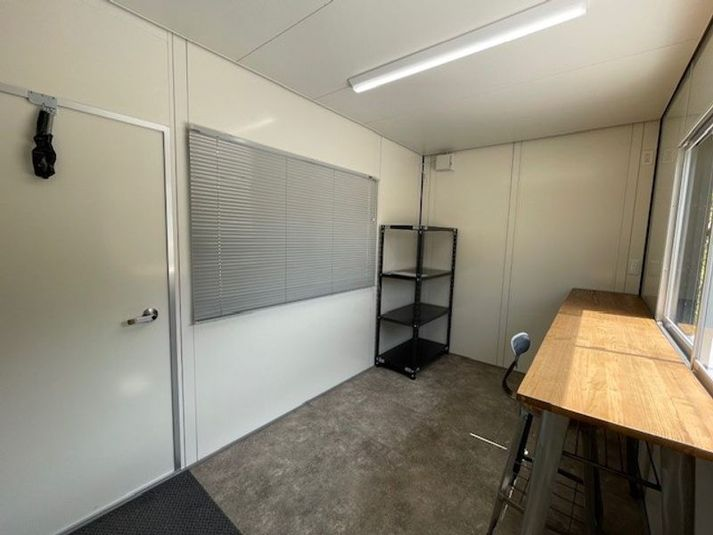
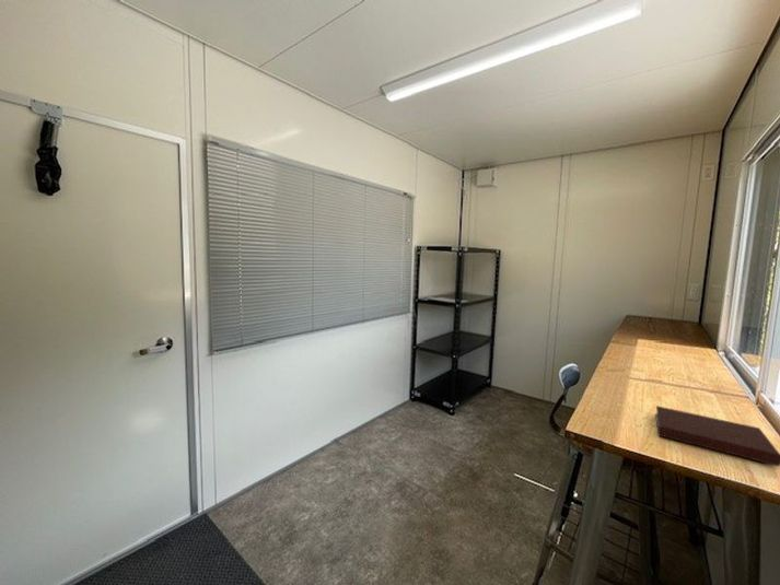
+ notebook (709, 431)
